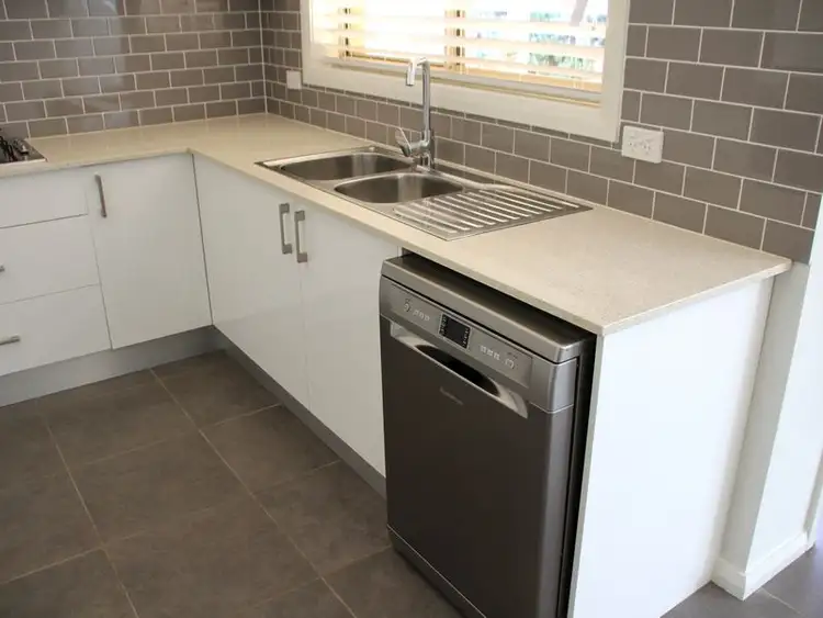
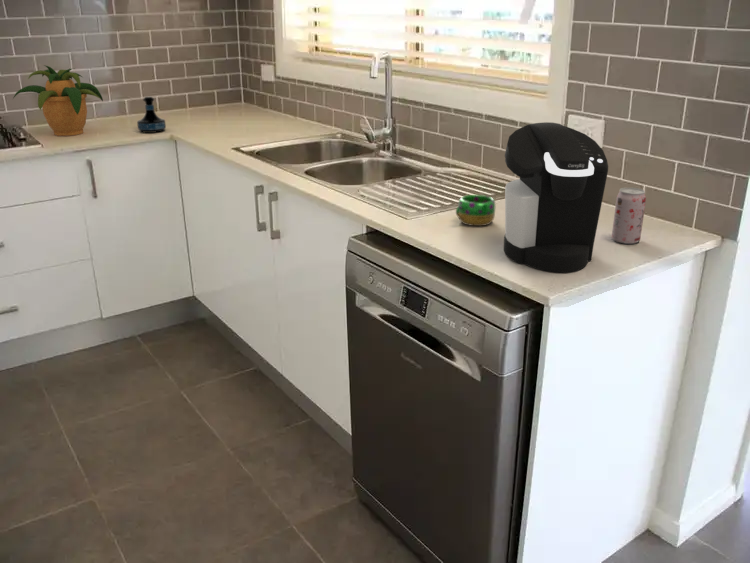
+ potted plant (57, 99)
+ coffee maker (554, 194)
+ beverage can (628, 215)
+ tequila bottle (150, 114)
+ mug (473, 211)
